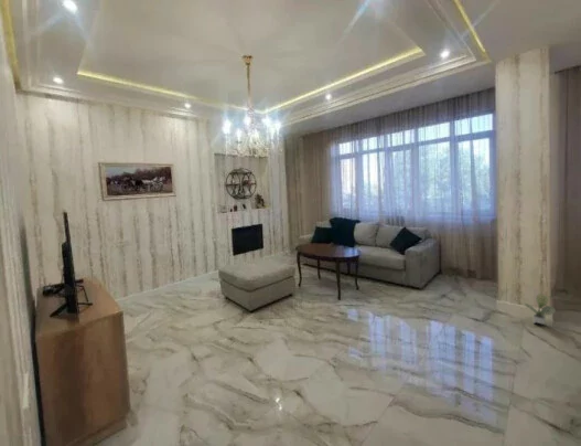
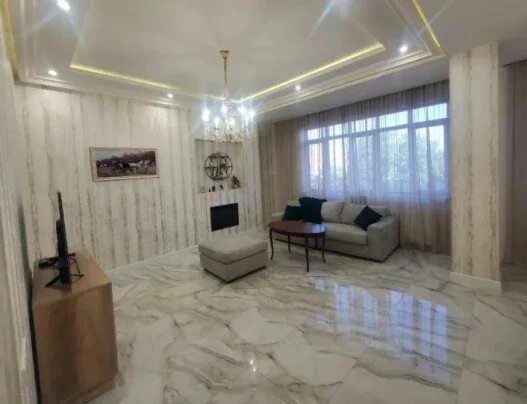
- potted plant (538, 310)
